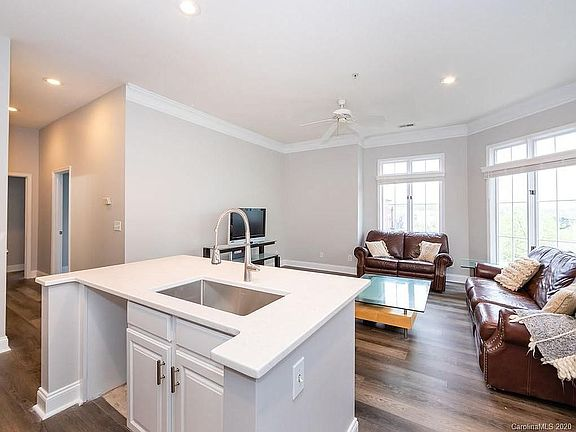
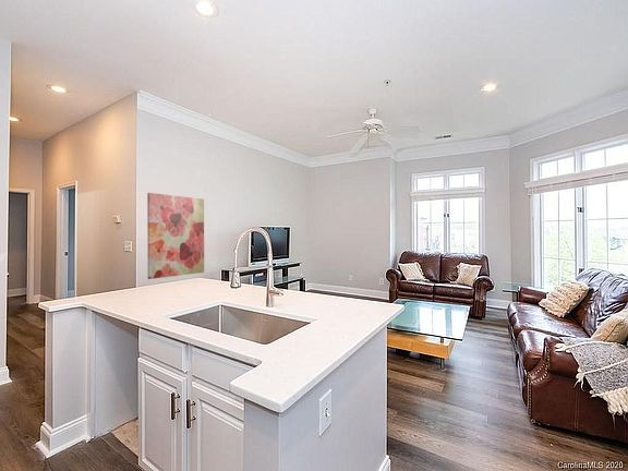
+ wall art (178, 235)
